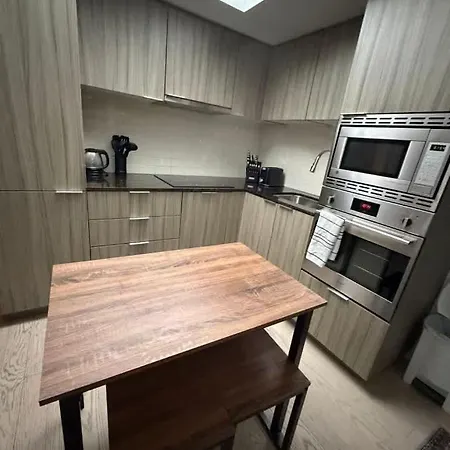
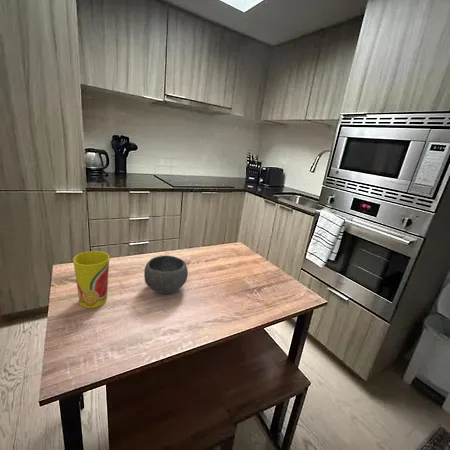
+ cup (92, 279)
+ bowl (166, 275)
